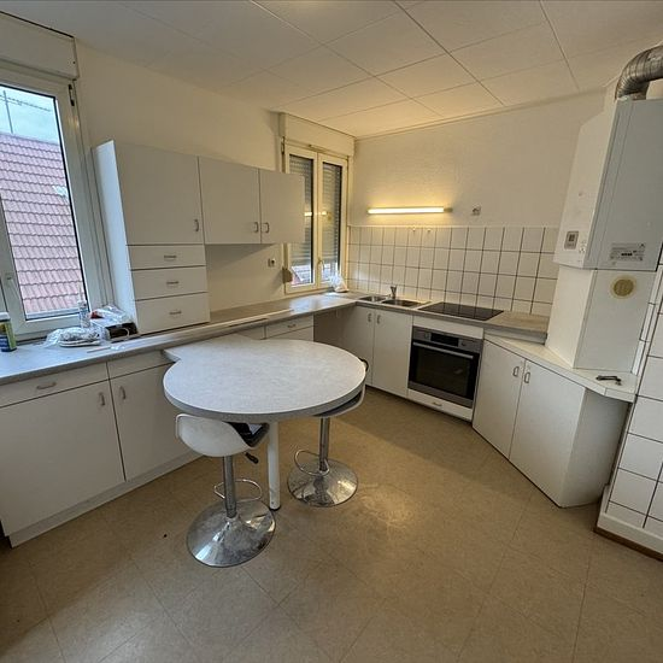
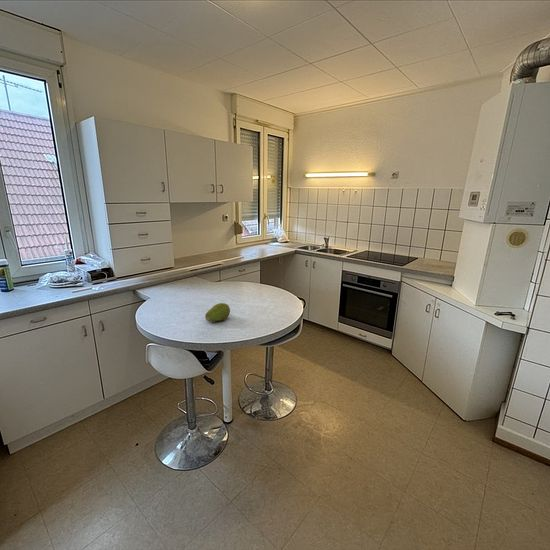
+ fruit (218, 312)
